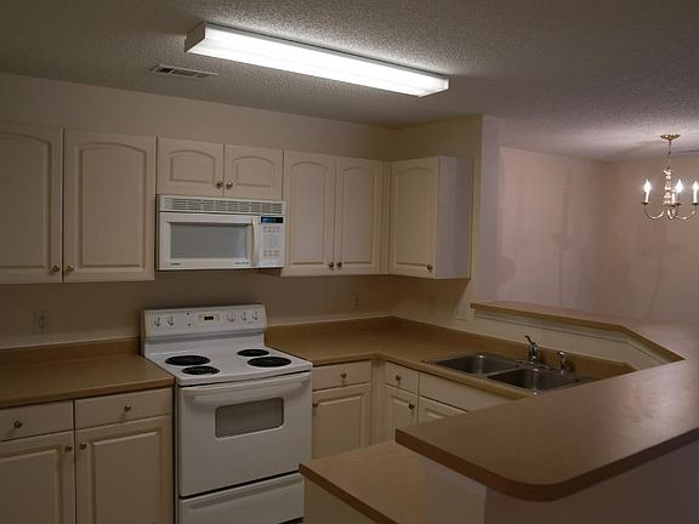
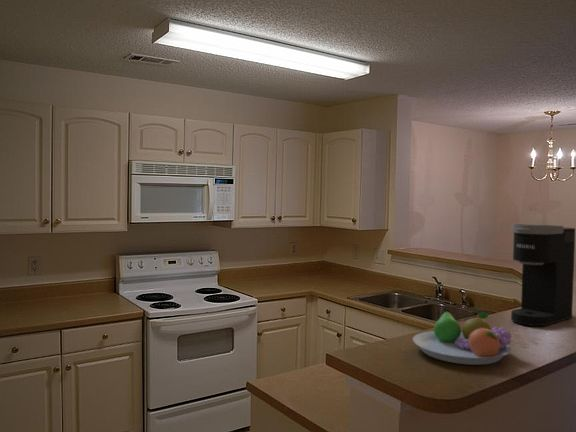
+ coffee maker (543, 271)
+ fruit bowl (461, 333)
